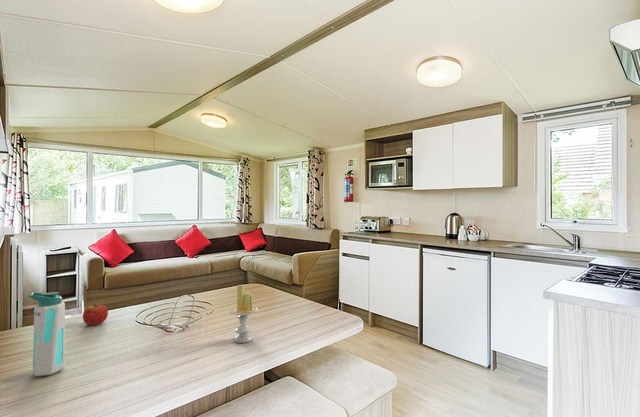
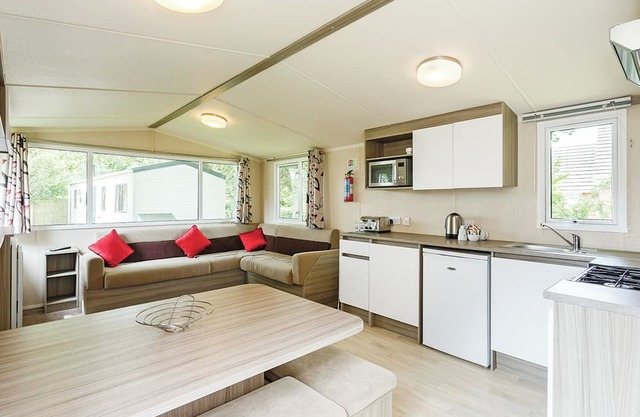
- apple (95, 313)
- water bottle (47, 331)
- candle (243, 311)
